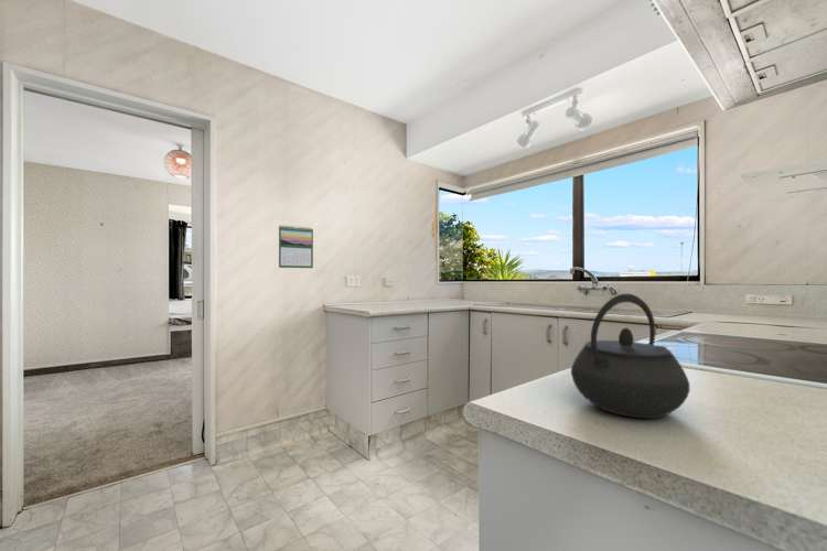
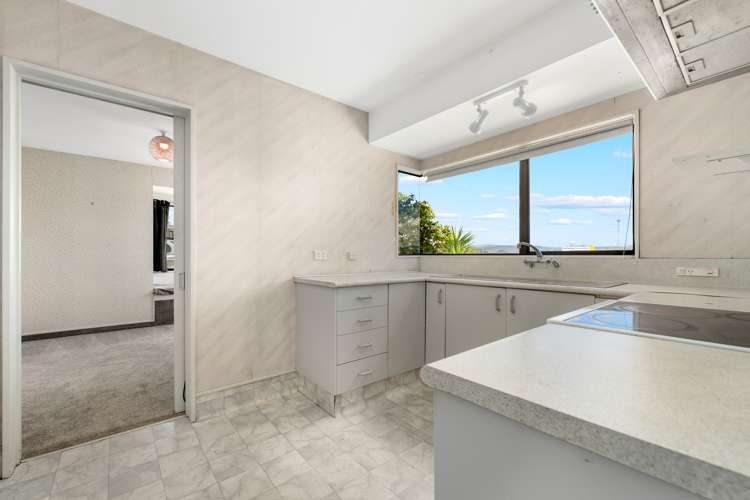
- calendar (296, 247)
- kettle (630, 349)
